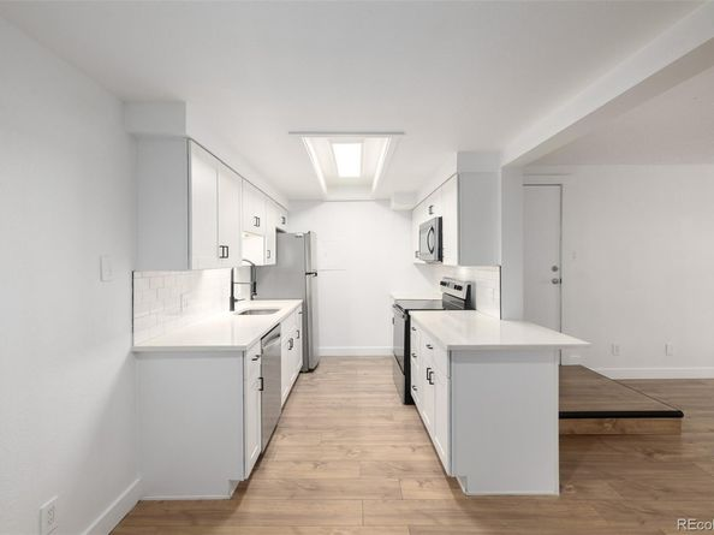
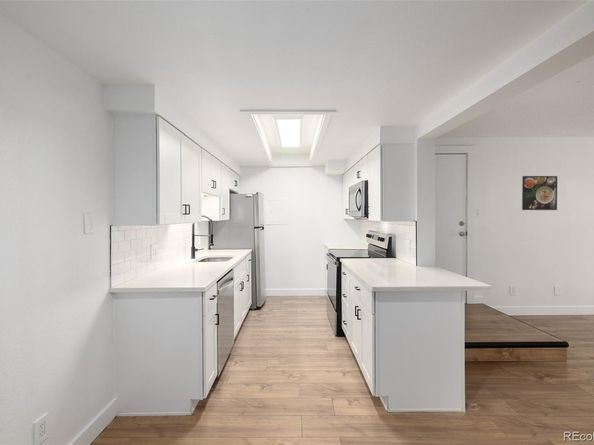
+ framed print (539, 193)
